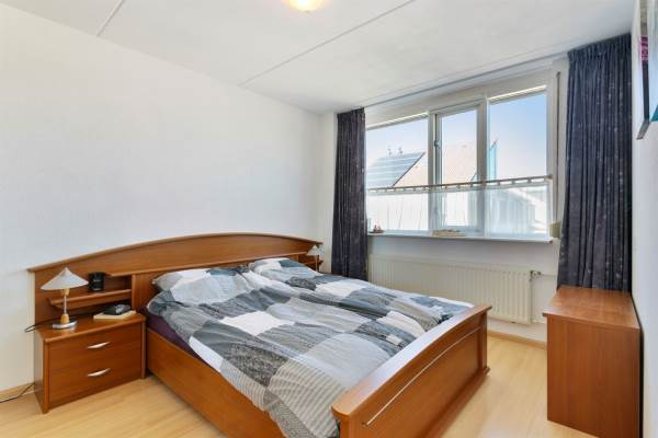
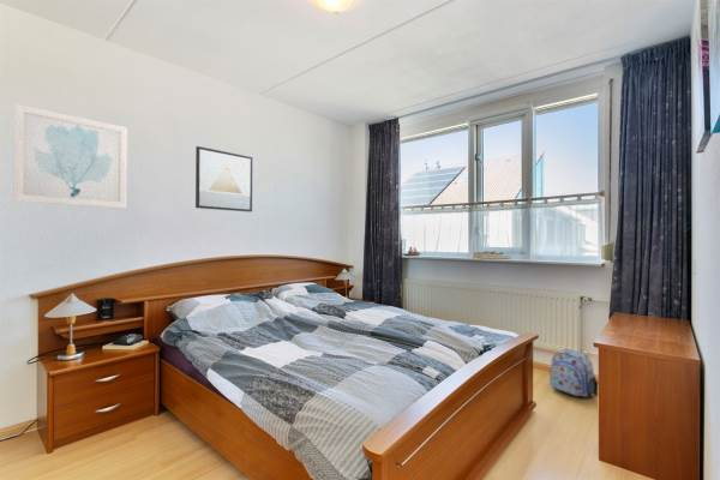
+ wall art (226, 180)
+ backpack (570, 371)
+ wall art (76, 161)
